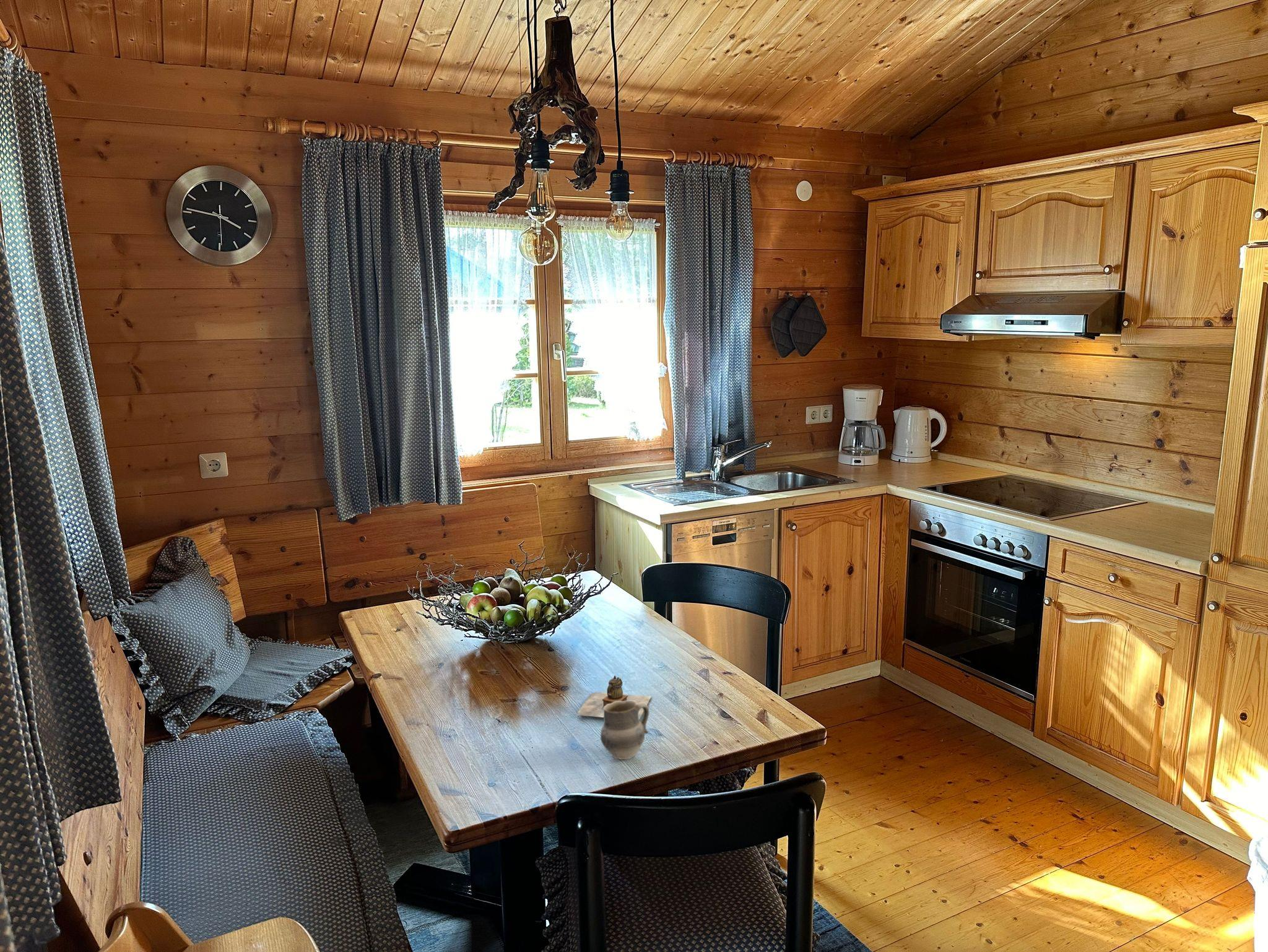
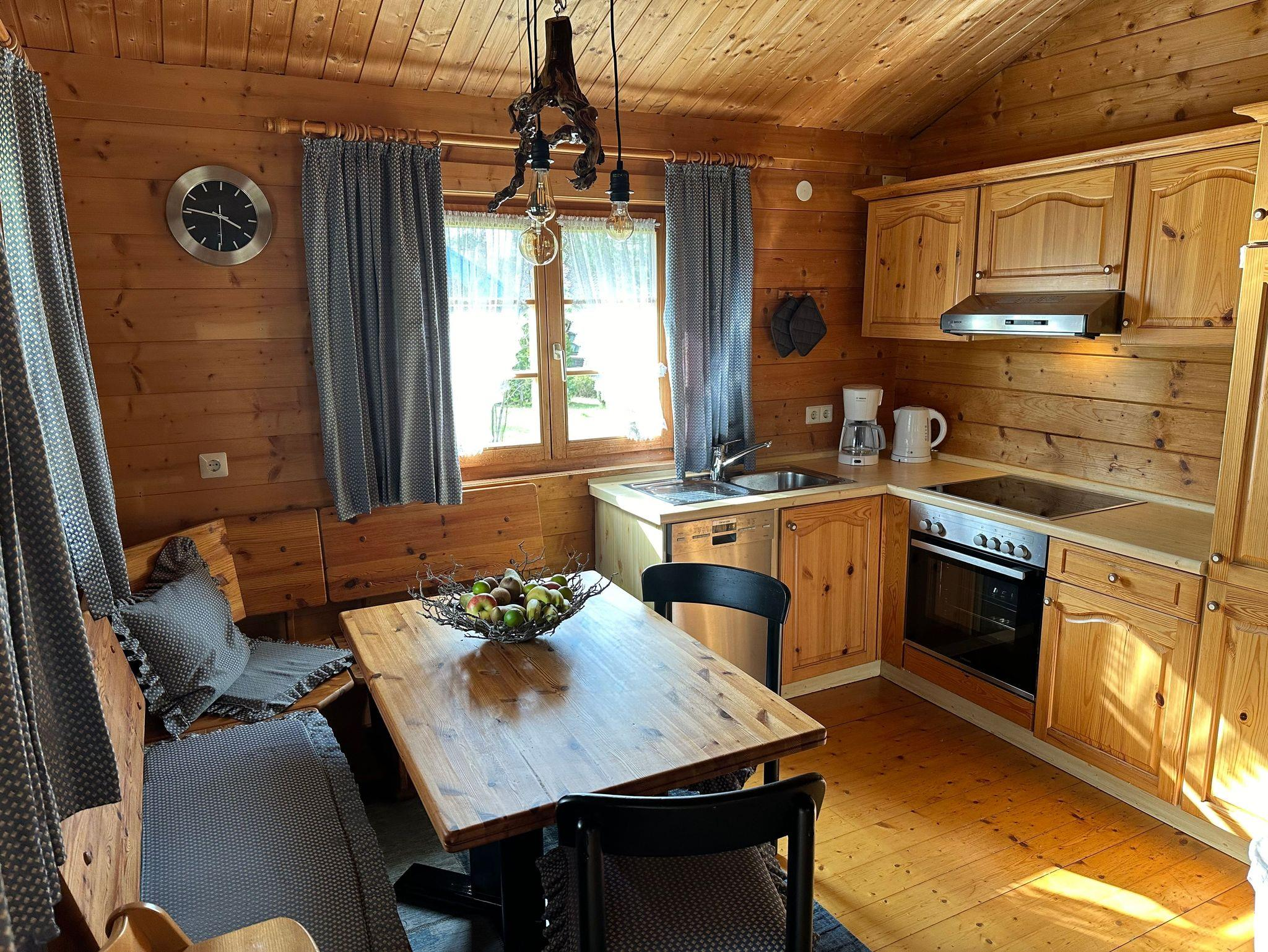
- teapot (615, 691)
- cup (626, 729)
